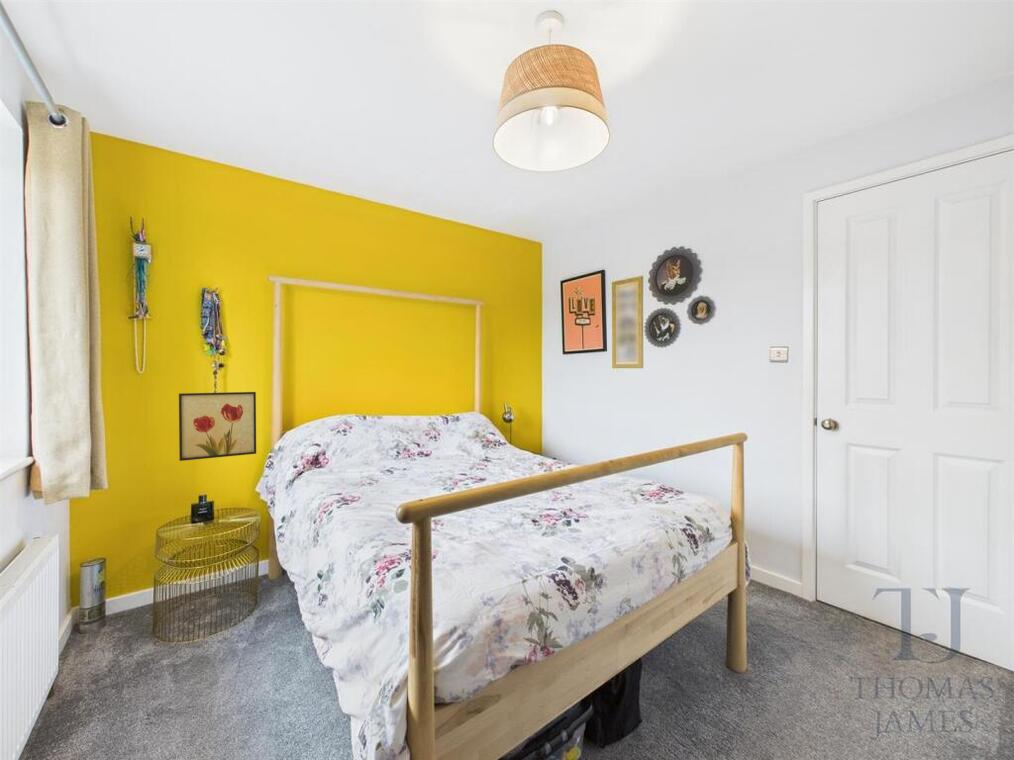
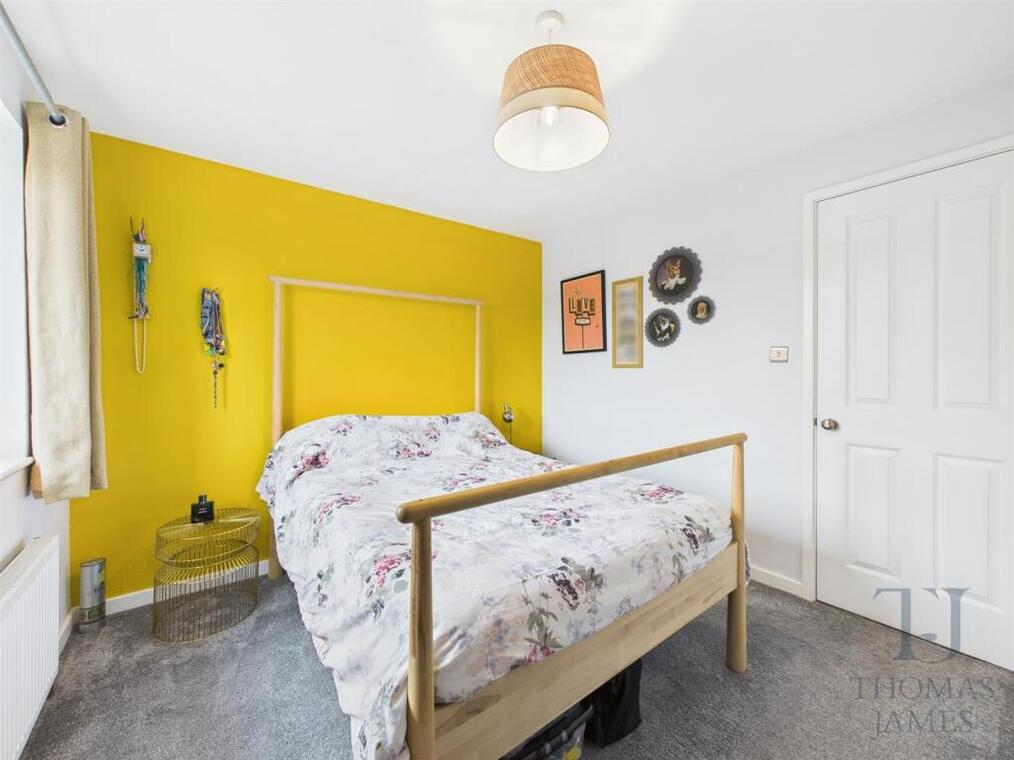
- wall art (219, 424)
